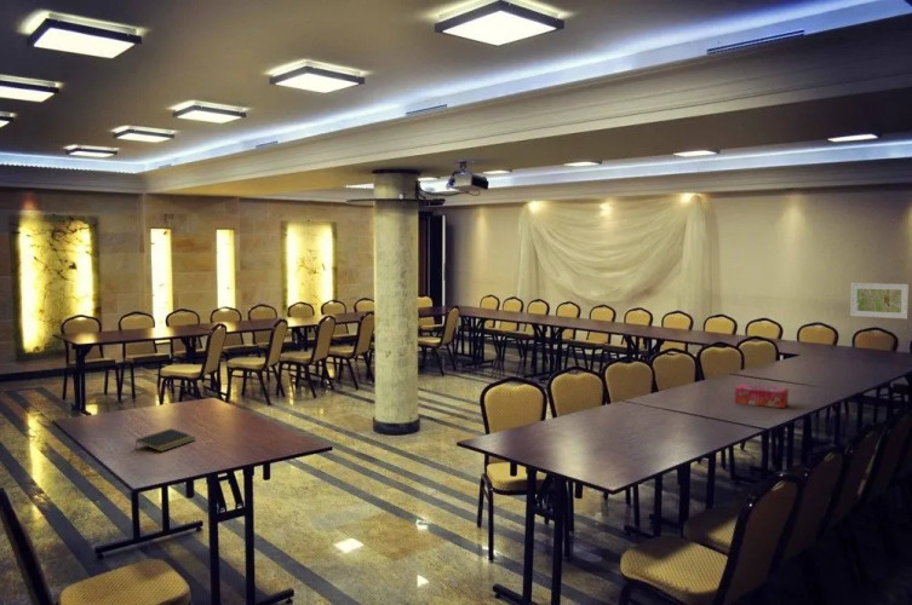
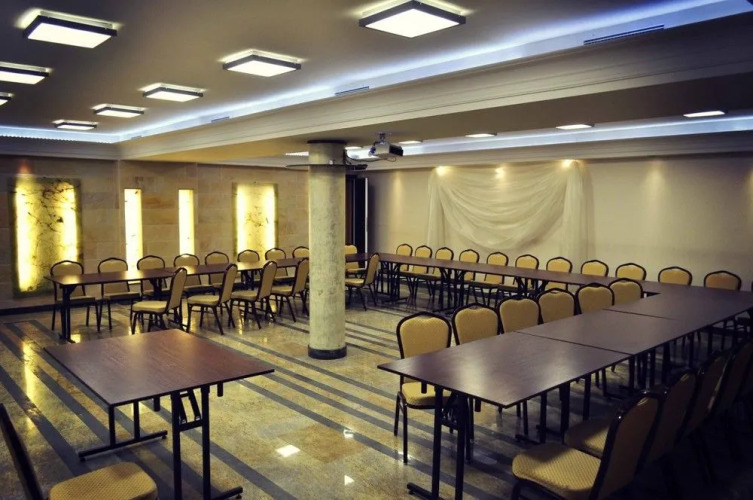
- tissue box (761, 394)
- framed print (878, 300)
- notepad (166, 439)
